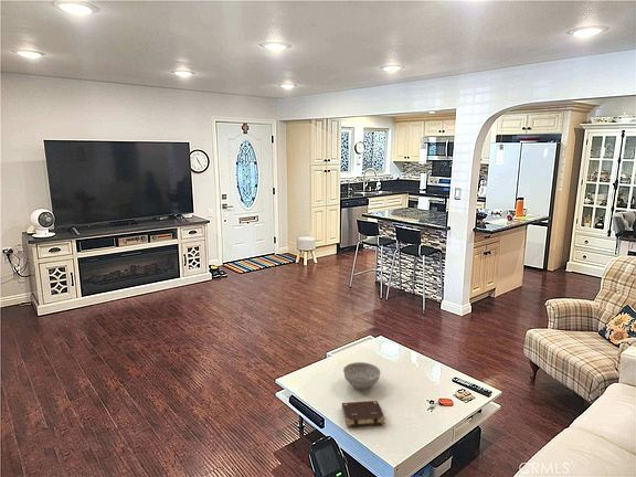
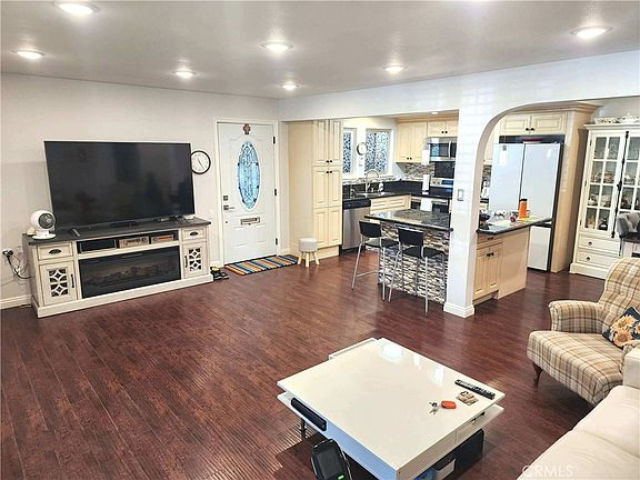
- decorative bowl (361, 378)
- book (362, 412)
